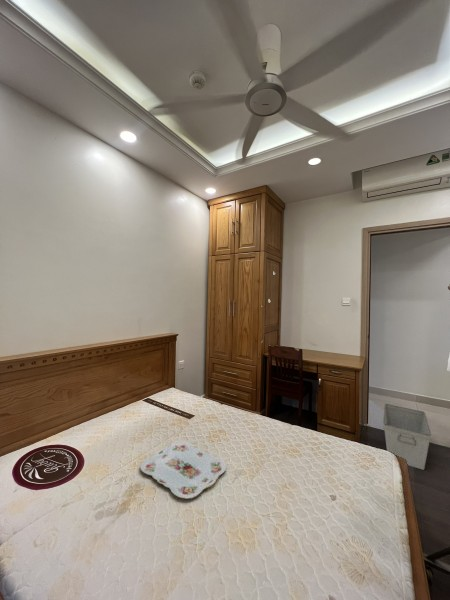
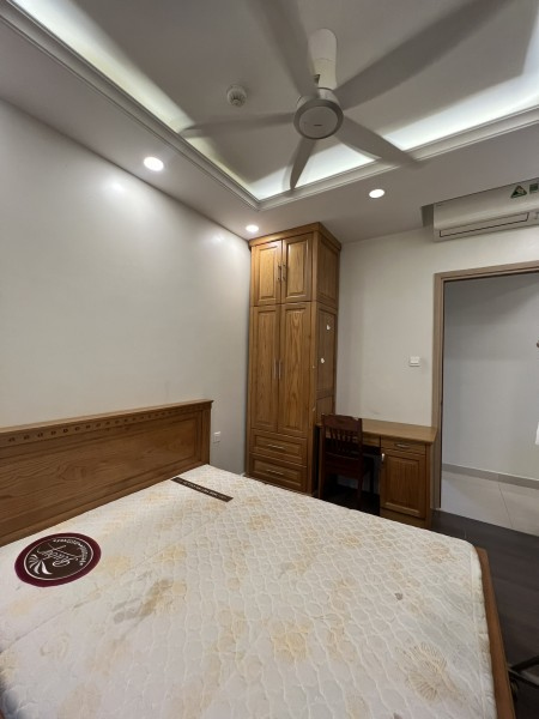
- storage bin (404, 433)
- serving tray (183, 466)
